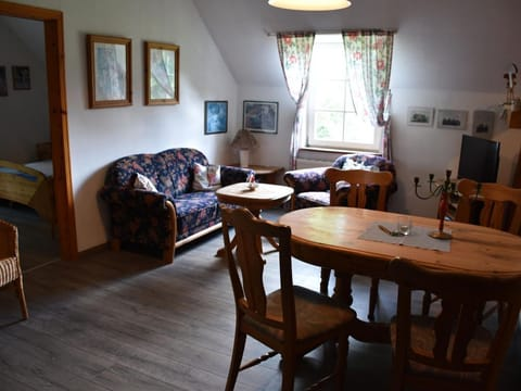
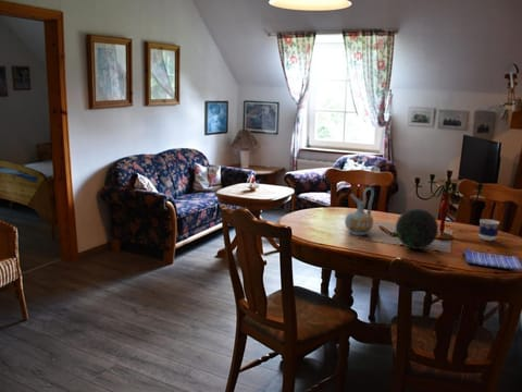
+ cup (489, 230)
+ decorative orb (417, 229)
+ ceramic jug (360, 210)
+ dish towel (492, 259)
